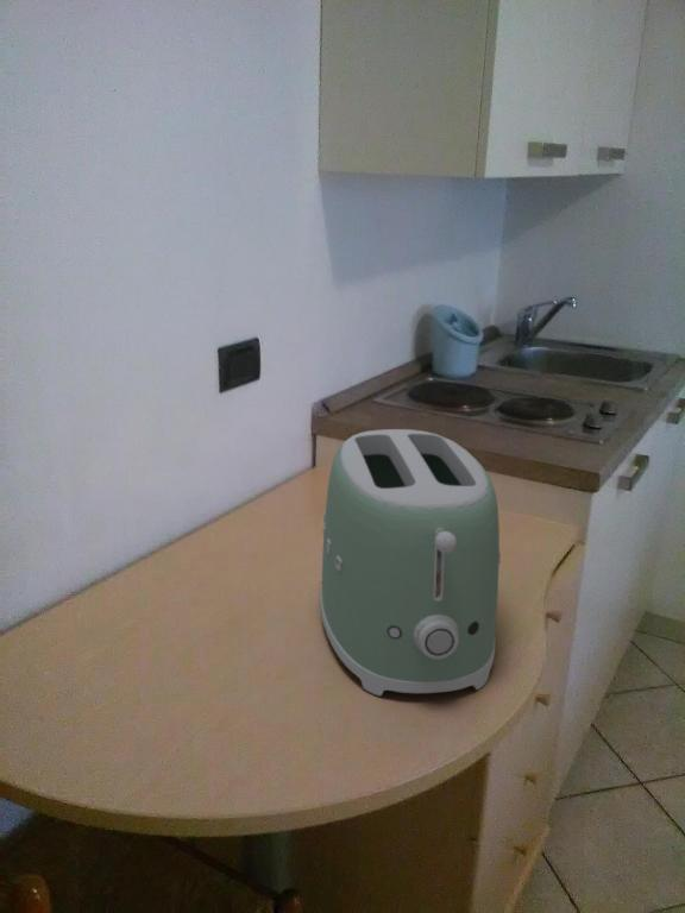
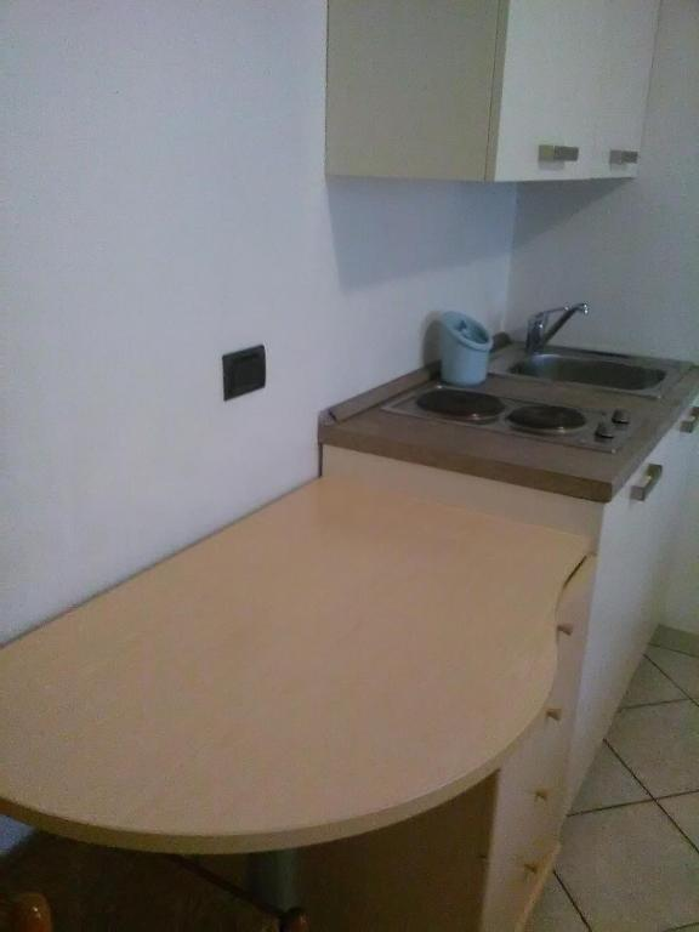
- toaster (407, 541)
